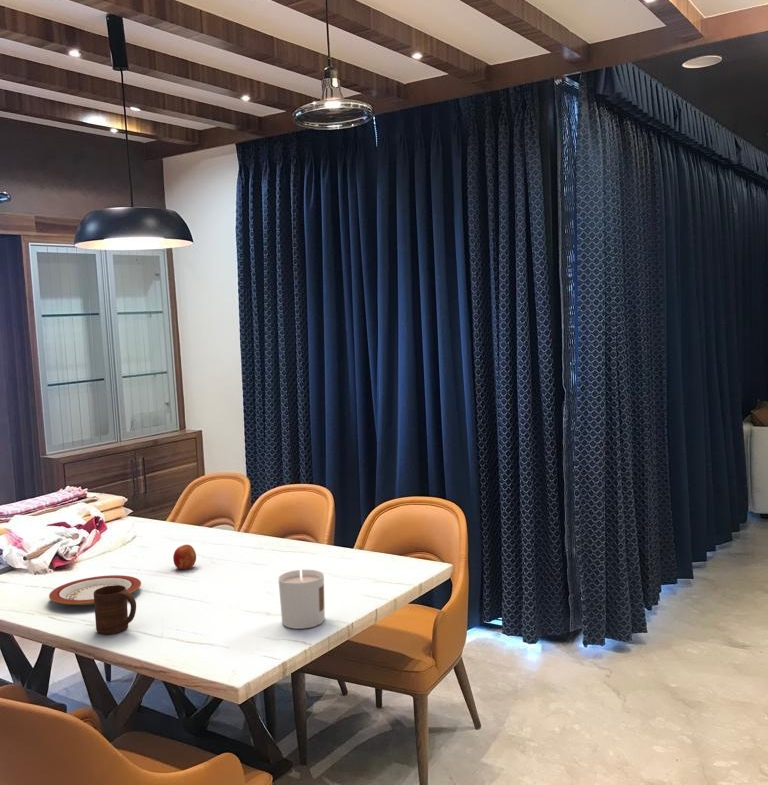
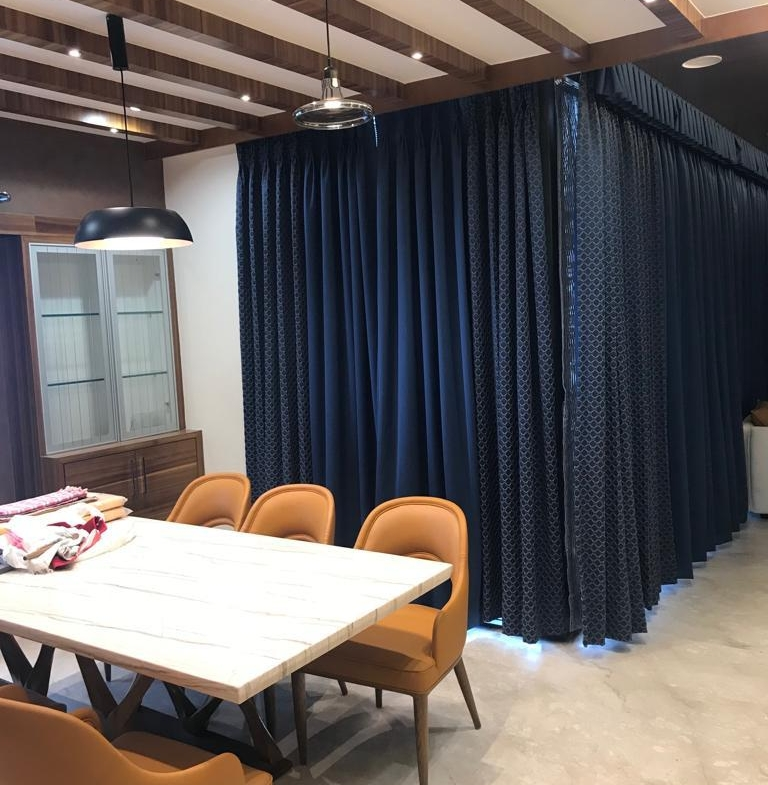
- fruit (184, 556)
- candle (302, 594)
- plate (94, 590)
- cup (116, 609)
